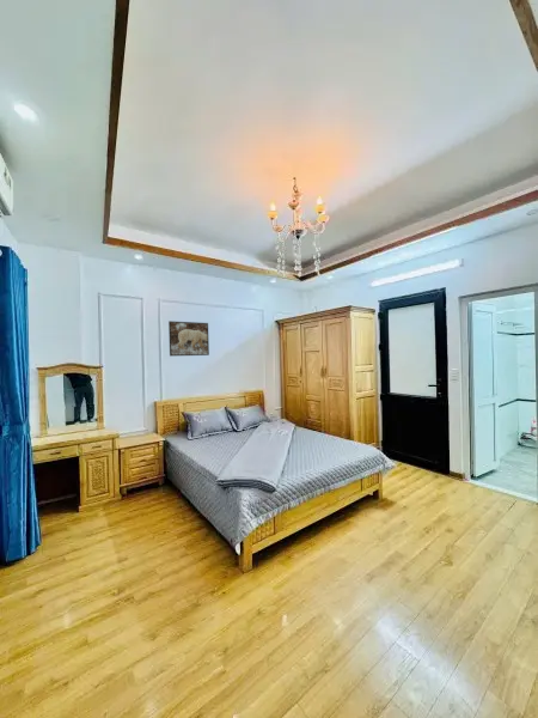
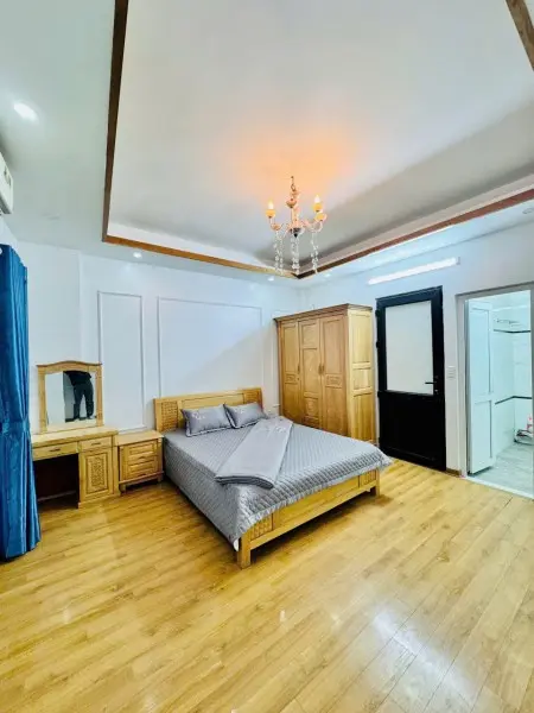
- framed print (189, 339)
